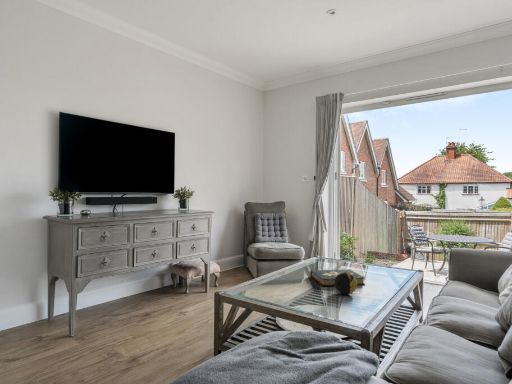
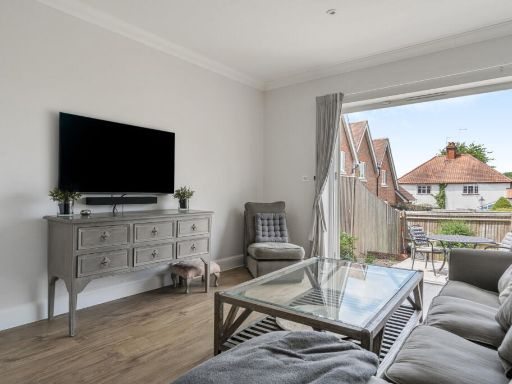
- book (335, 276)
- decorative orb (345, 283)
